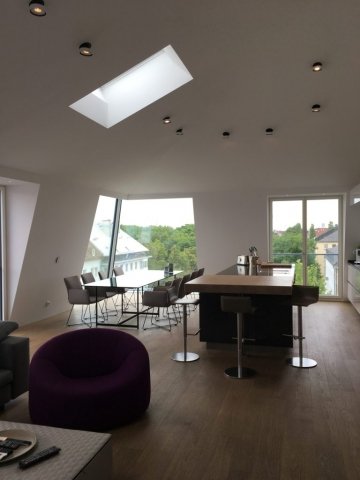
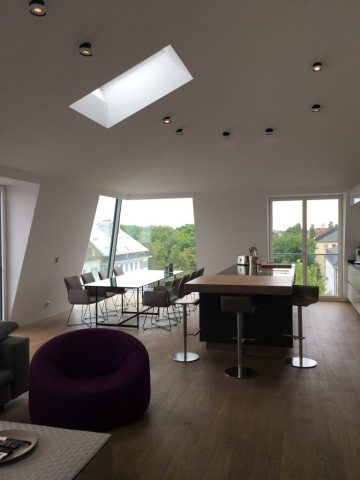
- remote control (40, 456)
